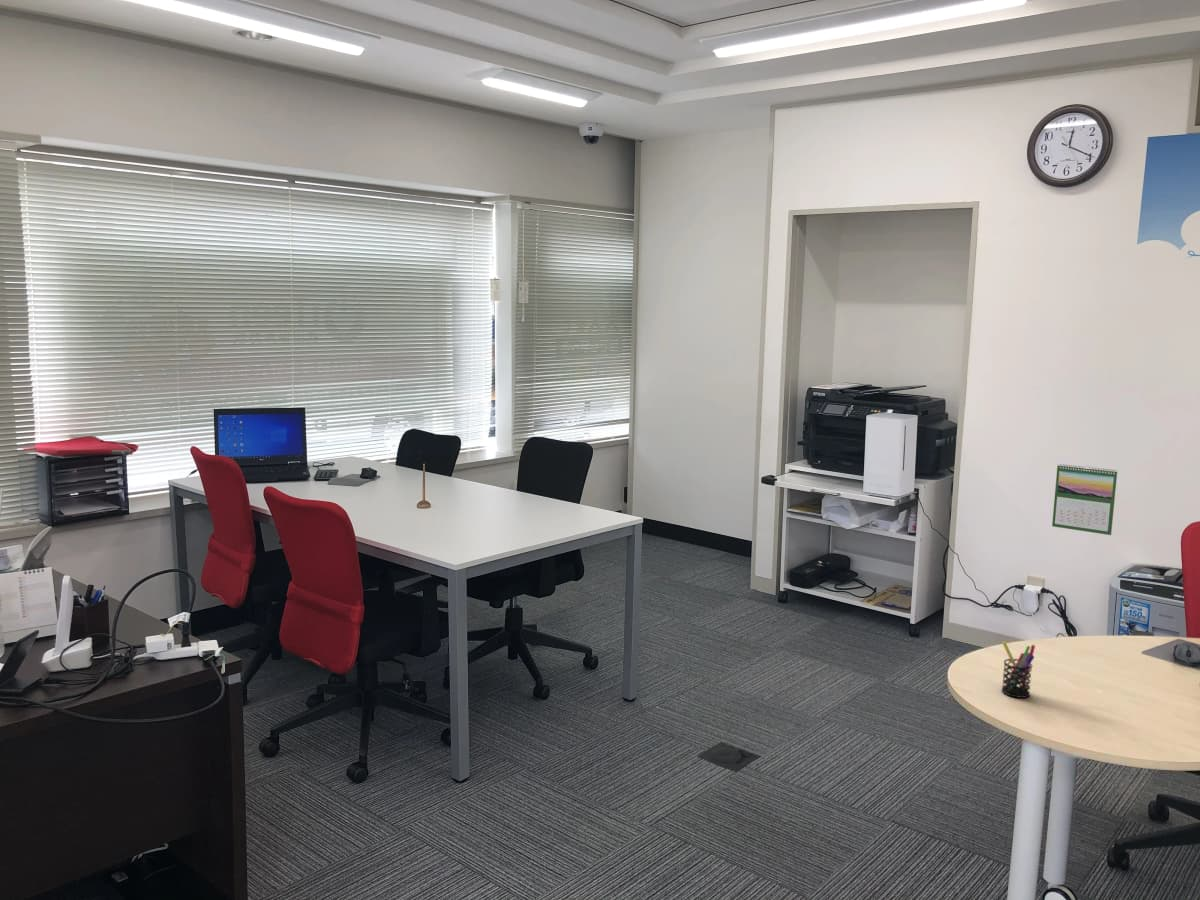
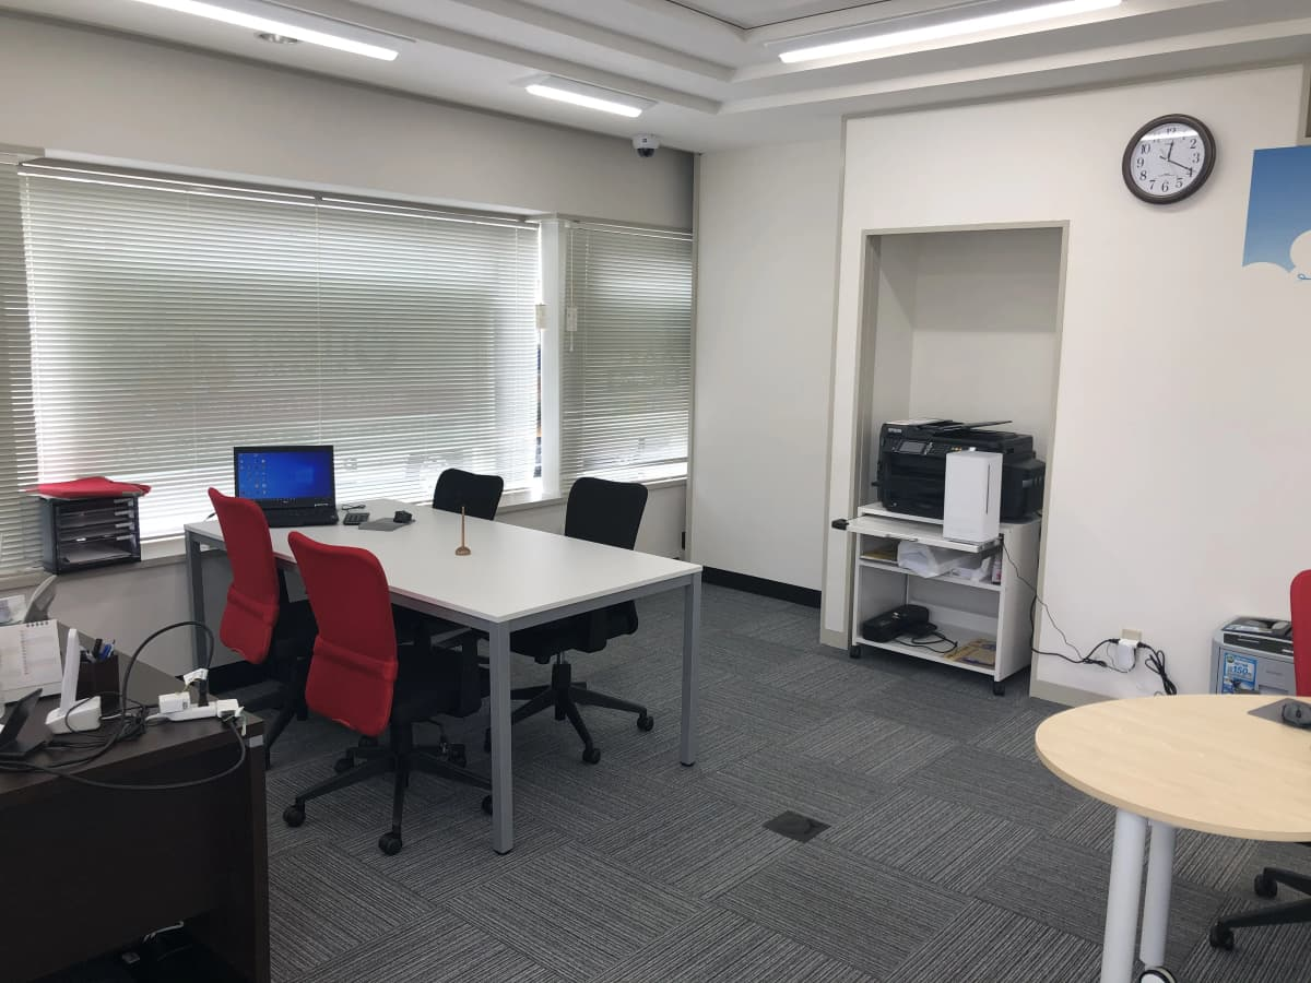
- pen holder (1020, 667)
- calendar (1084, 498)
